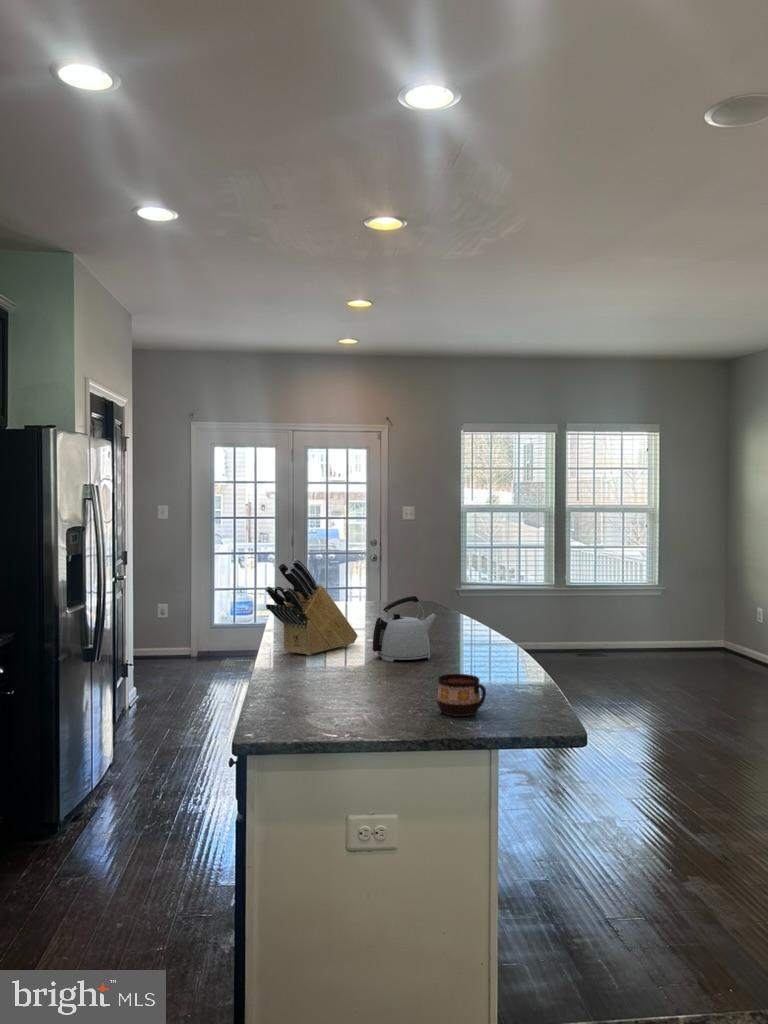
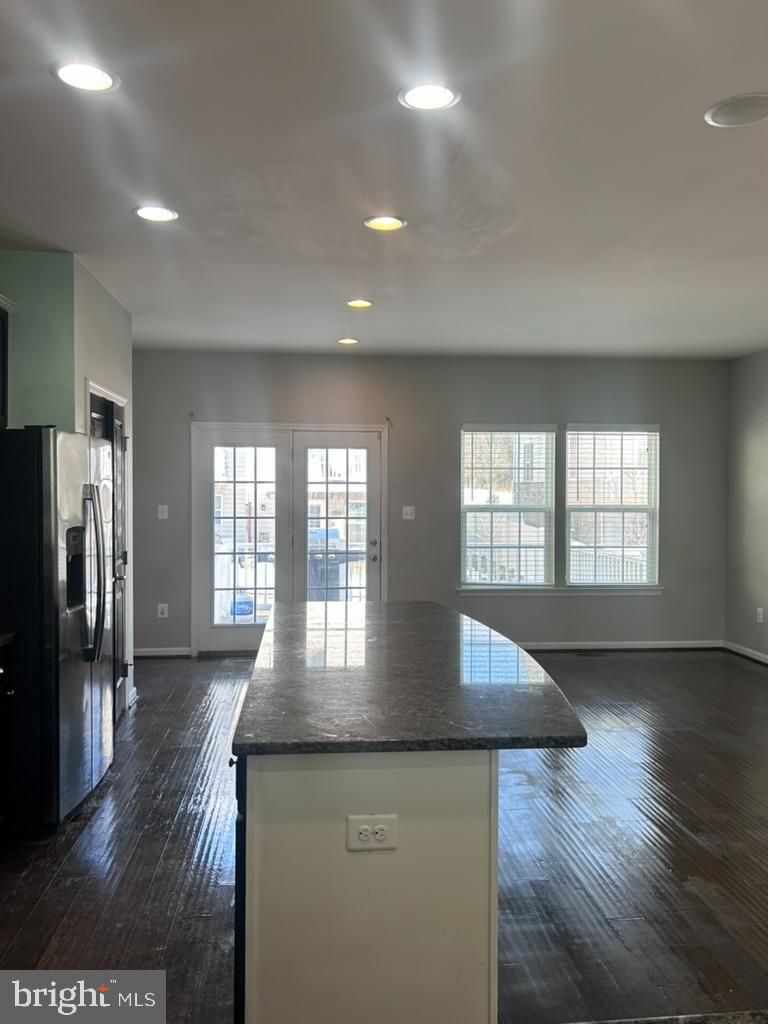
- kettle (405, 626)
- knife block (312, 603)
- cup (459, 695)
